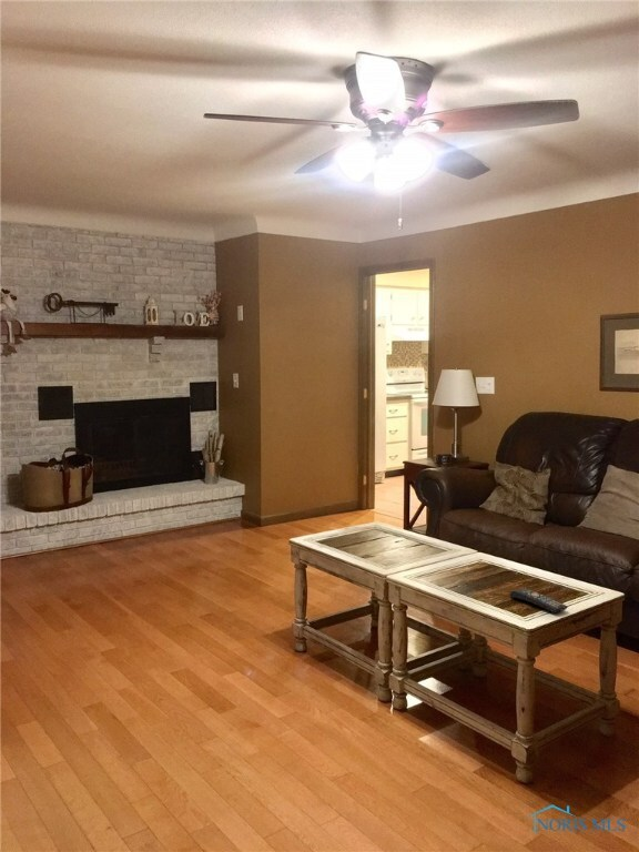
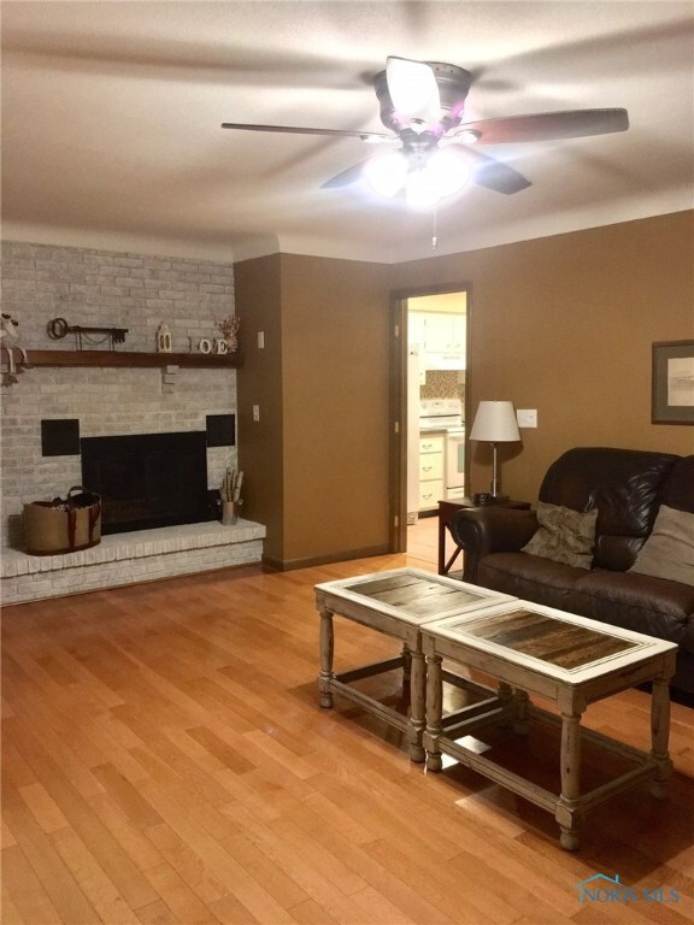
- remote control (537, 599)
